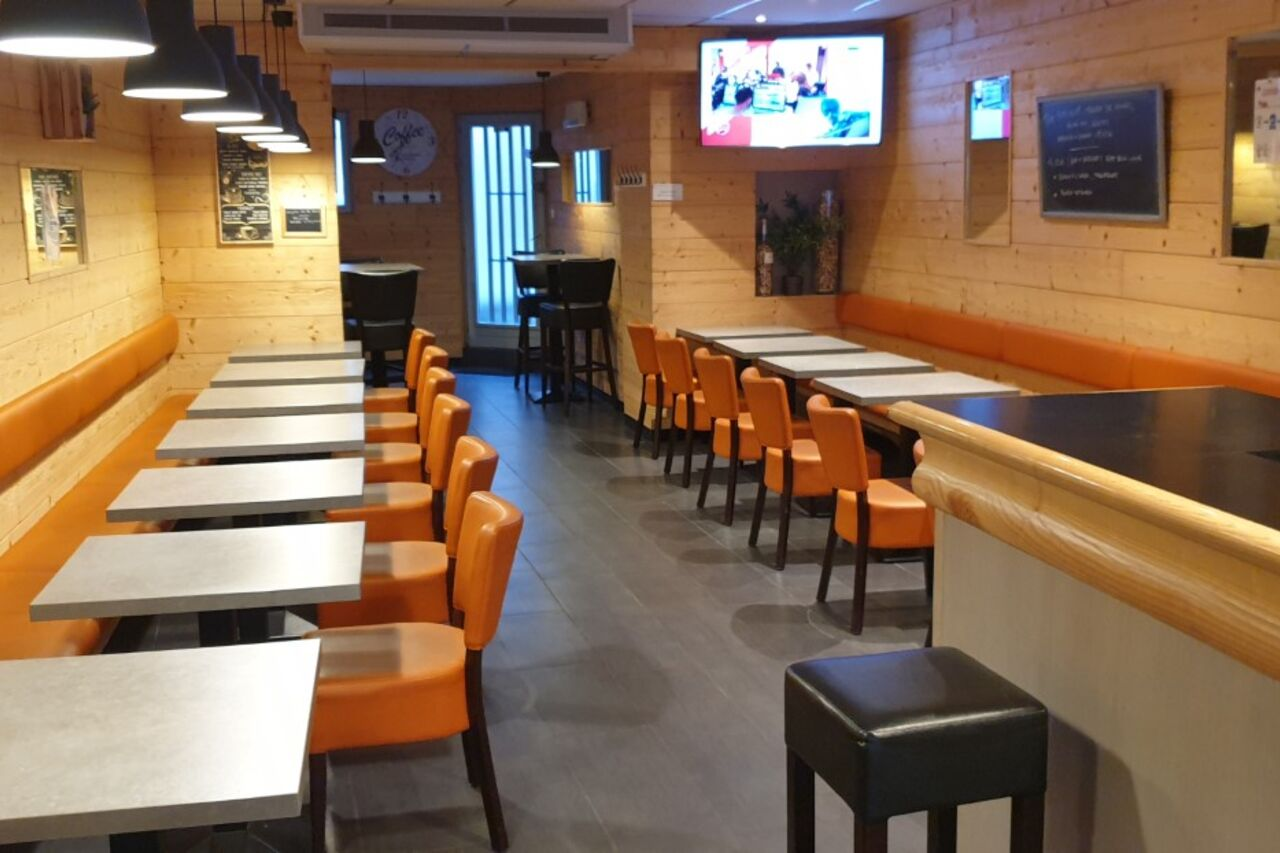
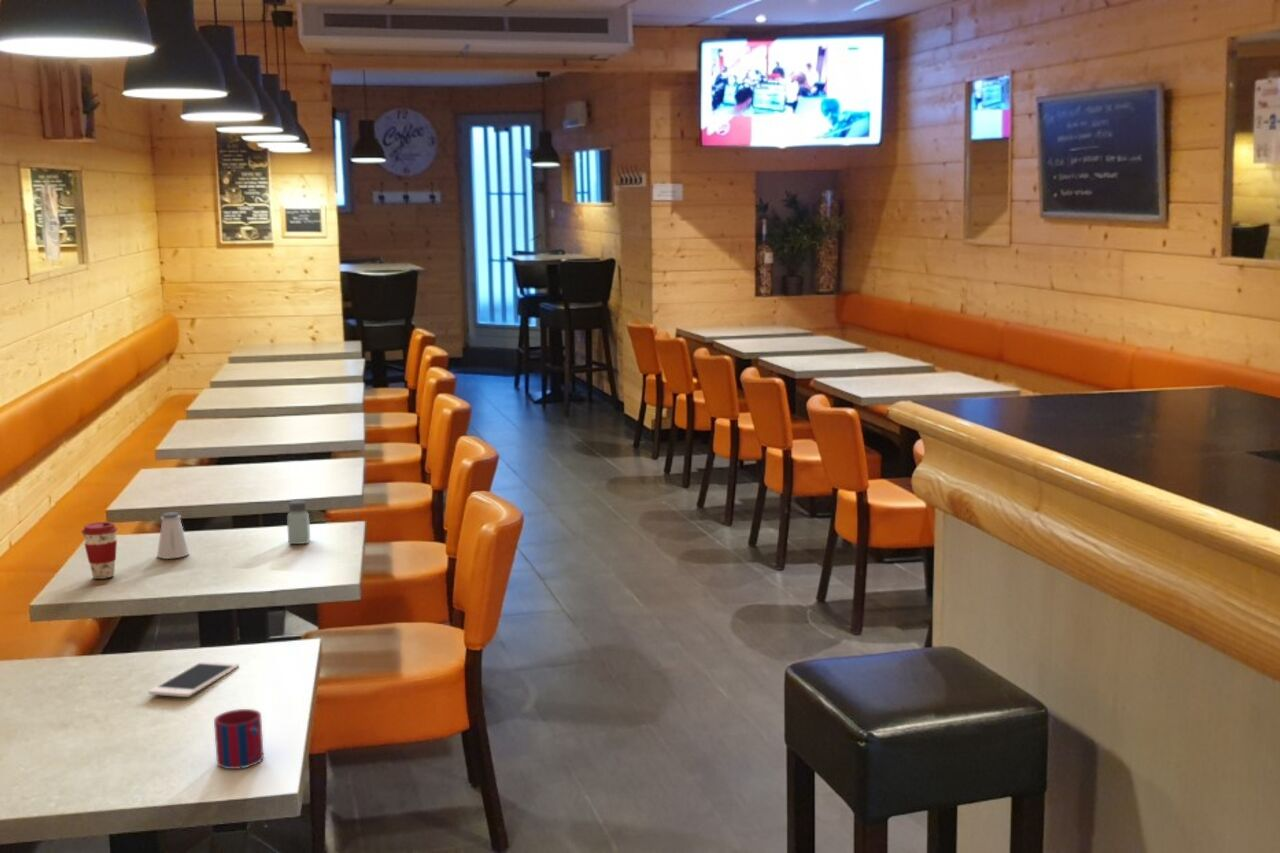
+ saltshaker (171, 534)
+ saltshaker (298, 521)
+ coffee cup (101, 550)
+ cell phone (195, 678)
+ mug (242, 742)
